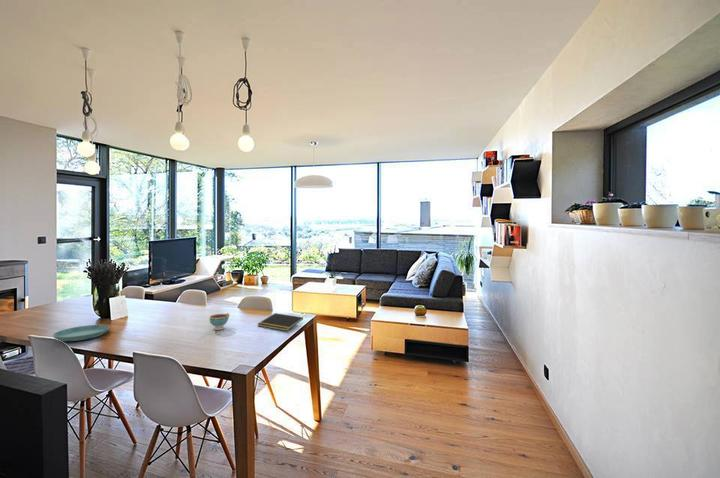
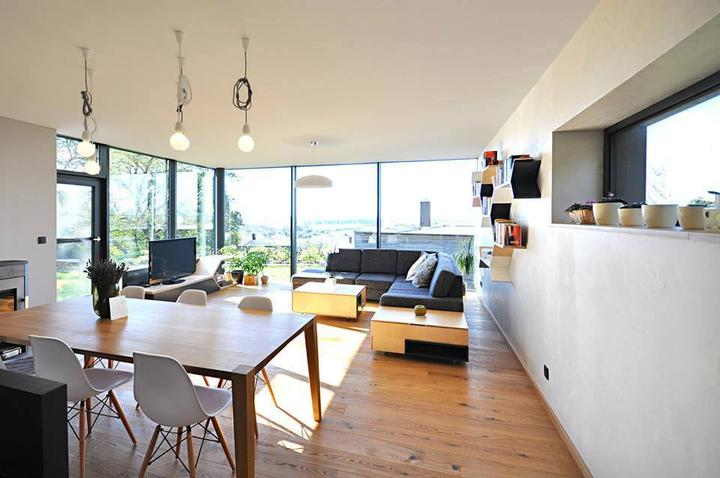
- saucer (82, 333)
- teacup (220, 321)
- notepad (280, 321)
